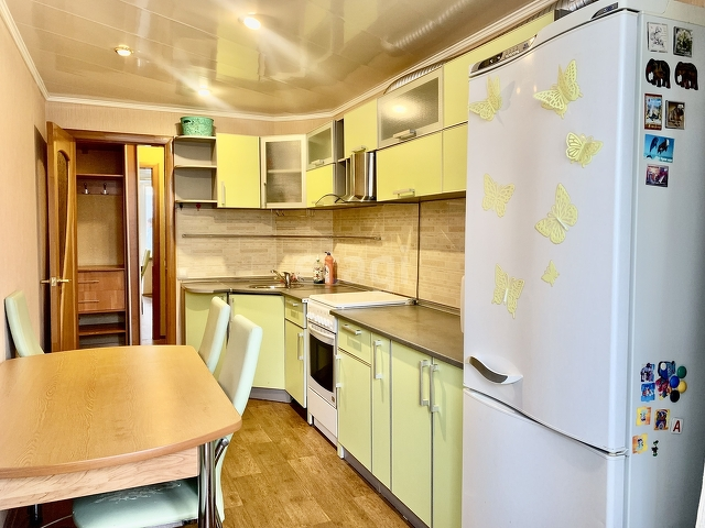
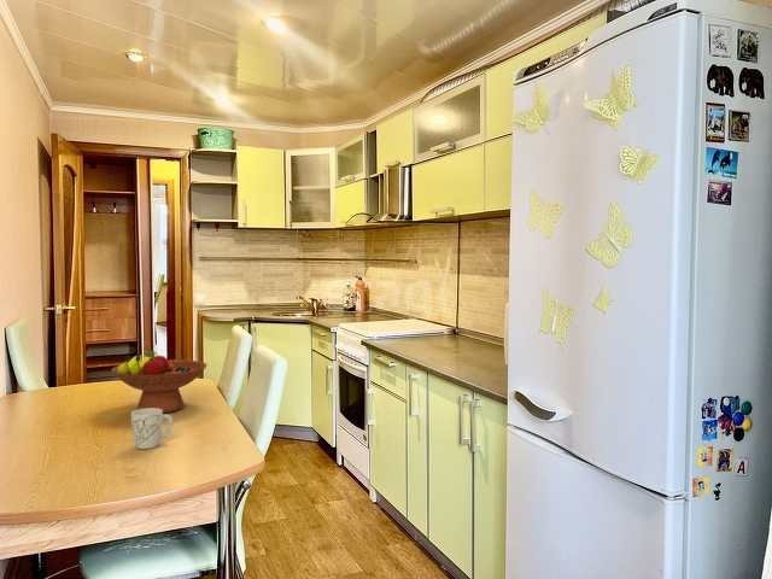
+ fruit bowl (160, 379)
+ mug (152, 427)
